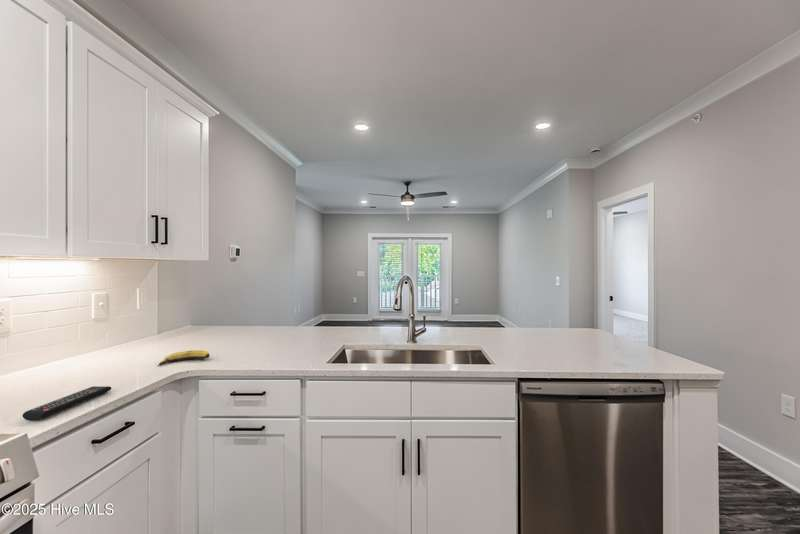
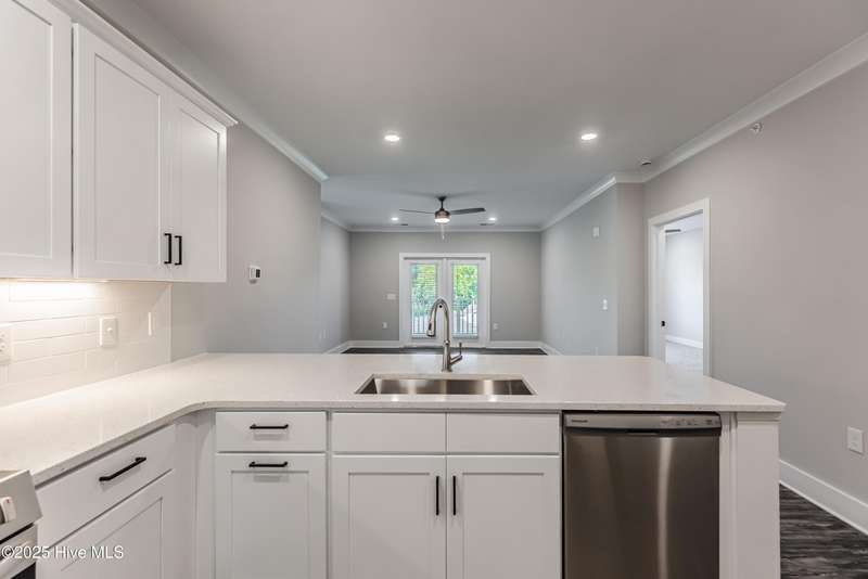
- banana (183, 356)
- remote control (71, 401)
